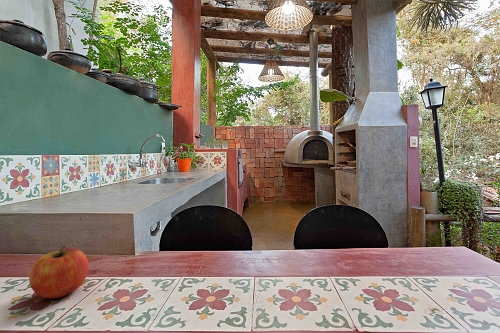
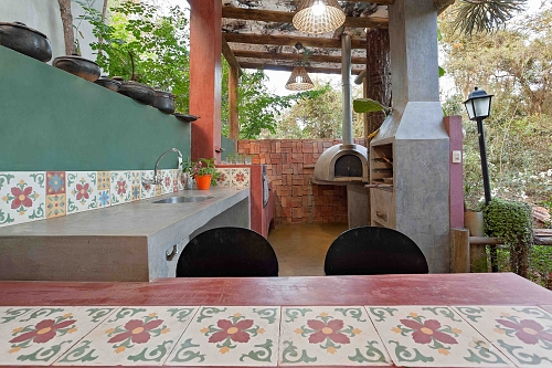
- fruit (60, 269)
